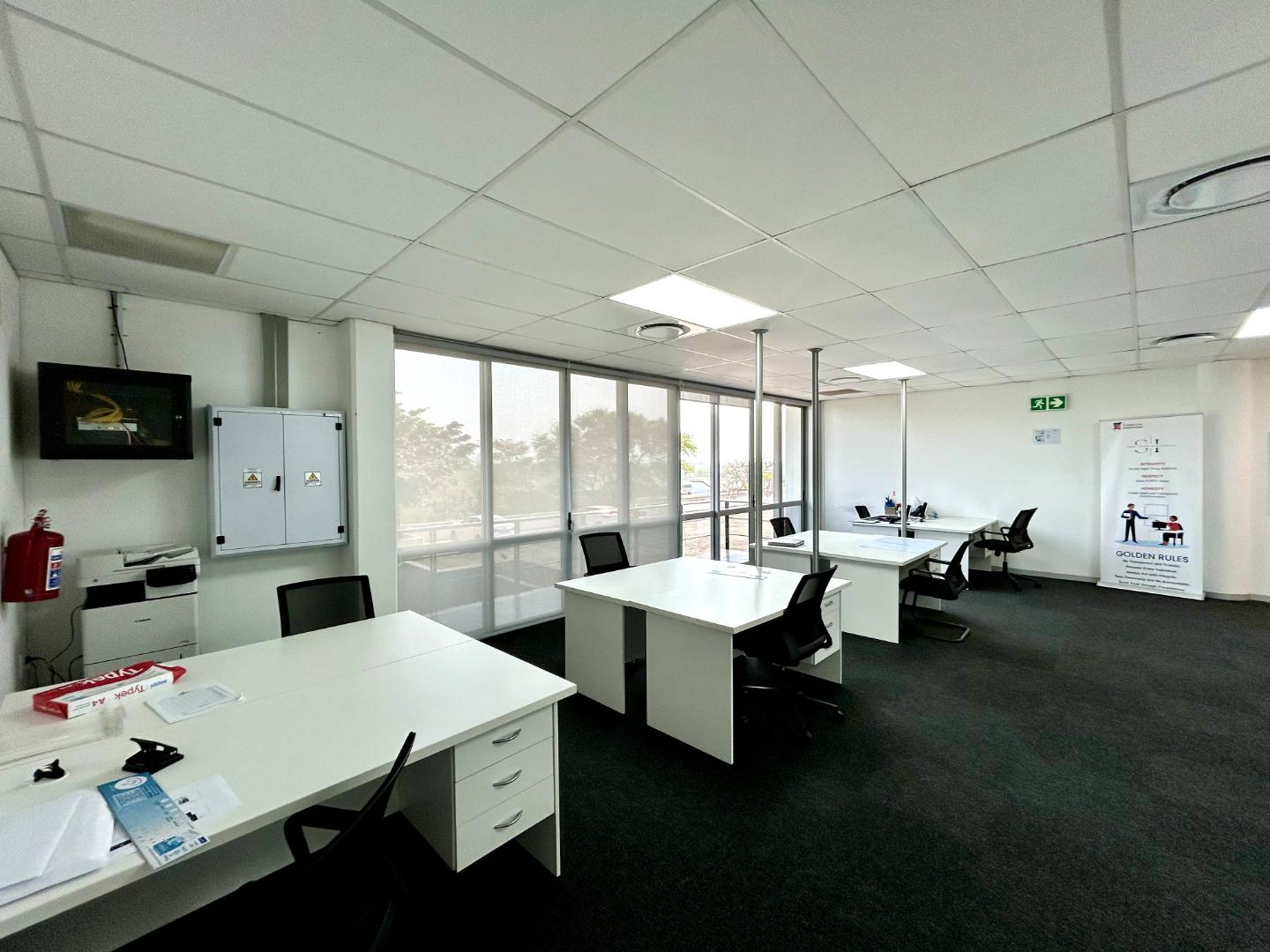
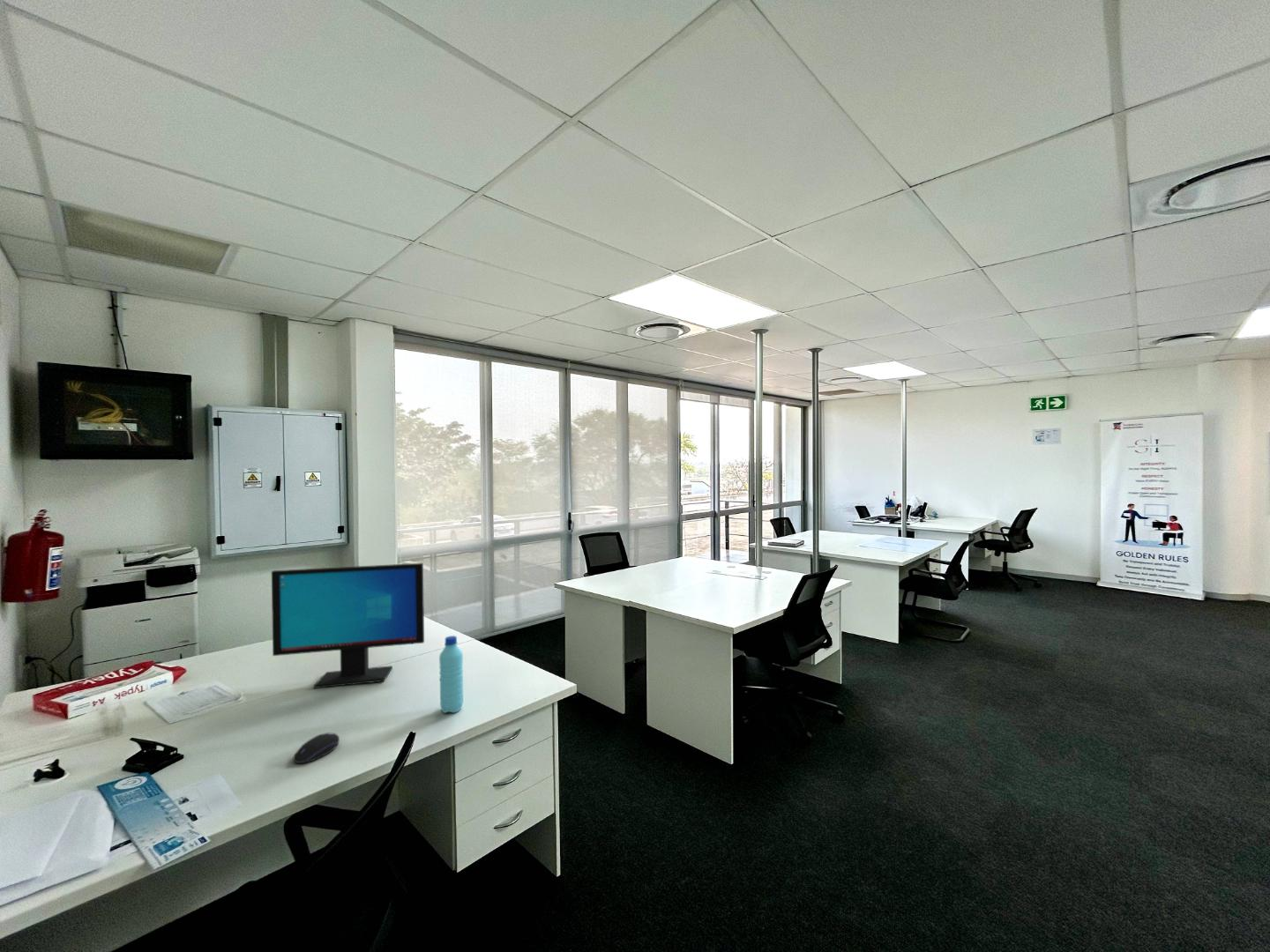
+ computer mouse (317, 746)
+ computer monitor (353, 621)
+ water bottle (451, 673)
